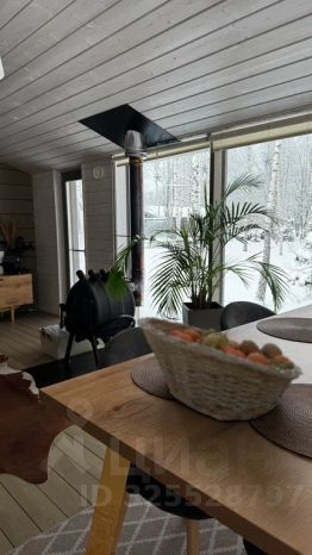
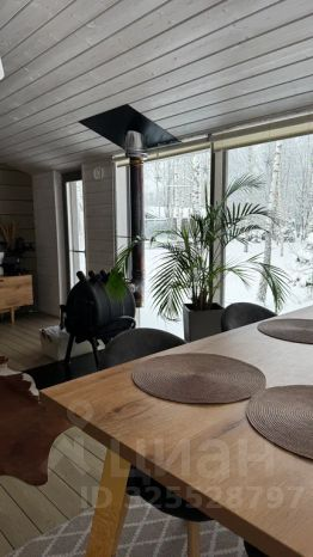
- fruit basket (212, 356)
